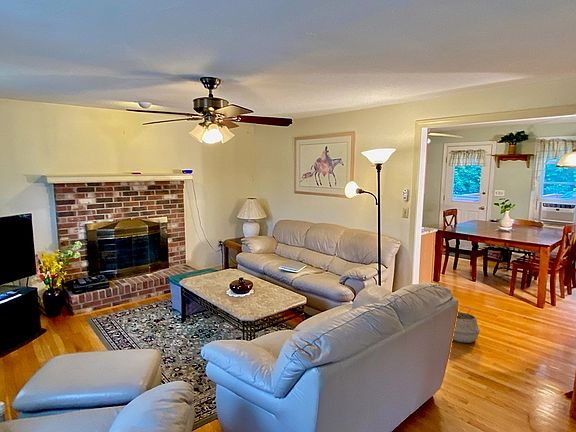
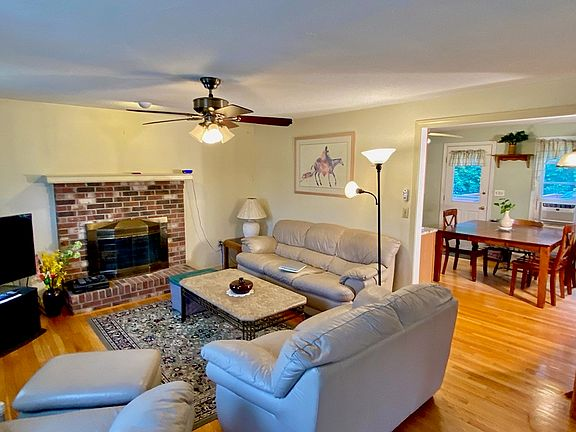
- woven basket (461, 322)
